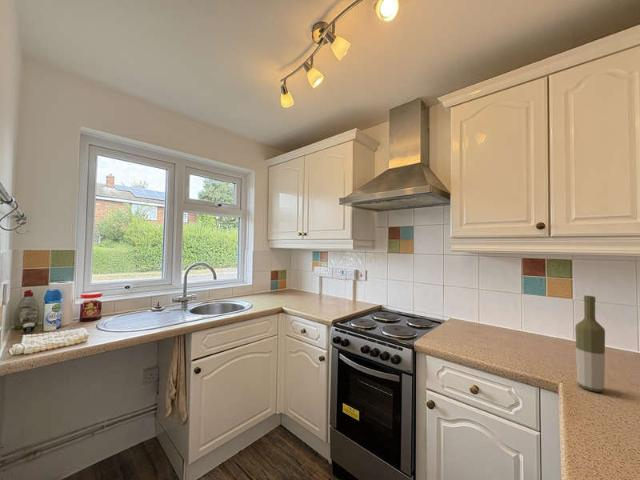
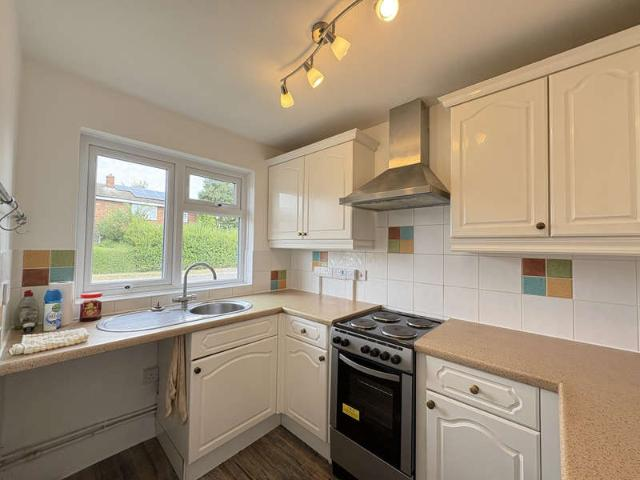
- bottle (590, 342)
